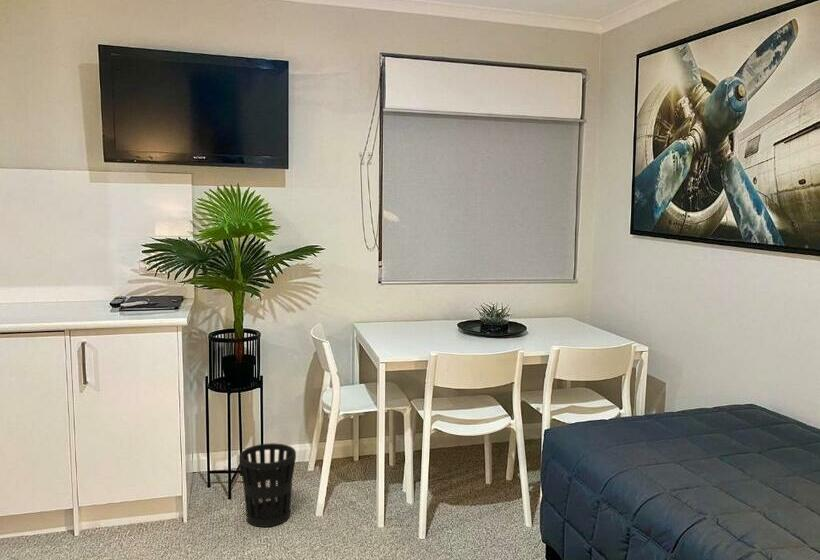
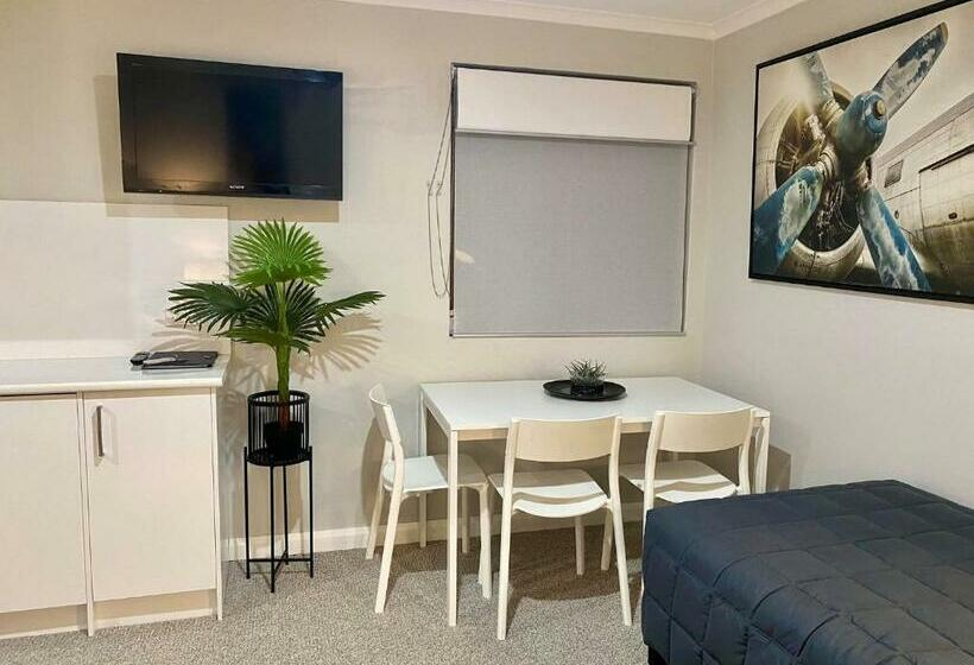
- wastebasket (270, 484)
